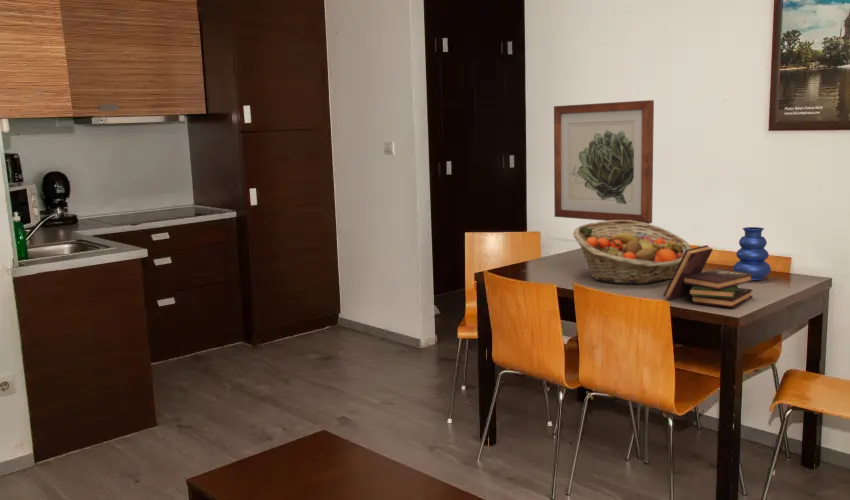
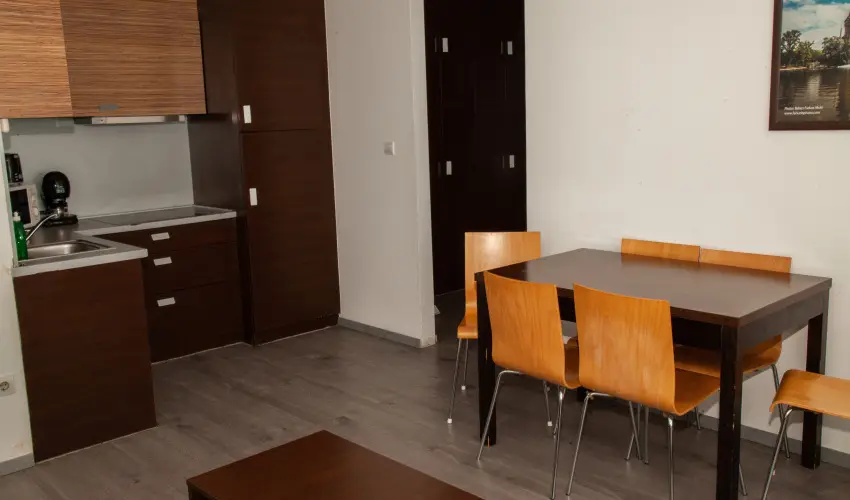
- wall art (600, 162)
- book (708, 272)
- vase (752, 253)
- fruit basket (631, 250)
